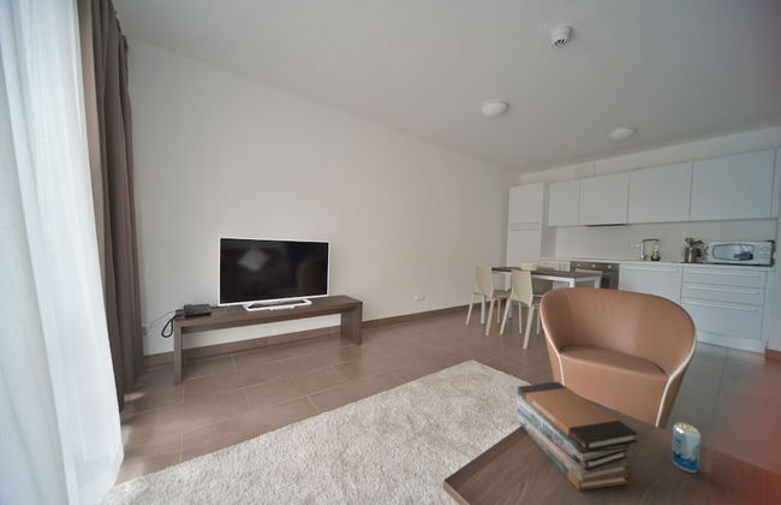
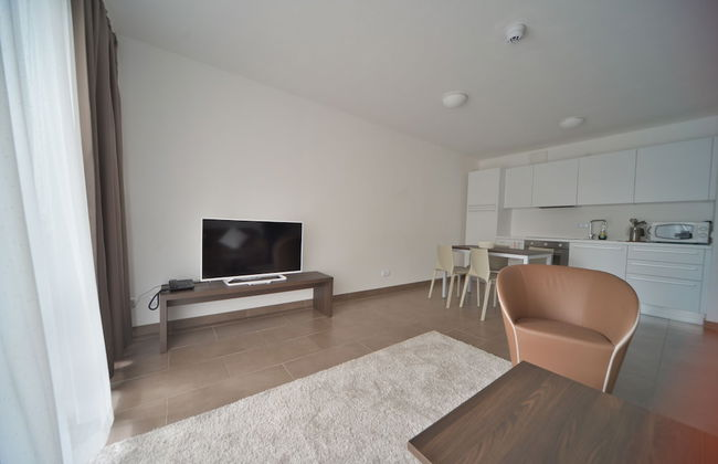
- beverage can (685, 446)
- book stack (567, 427)
